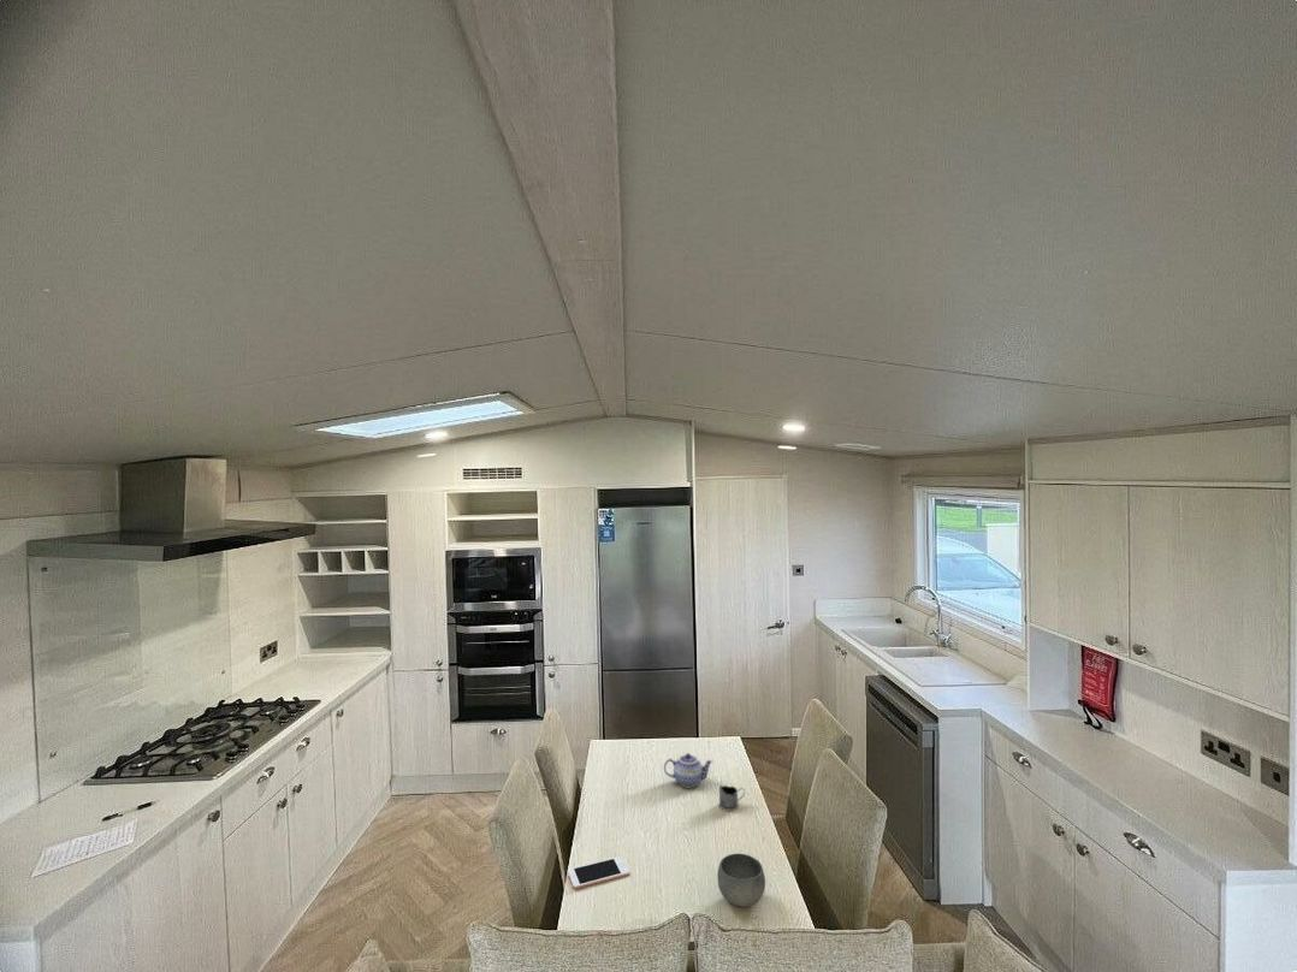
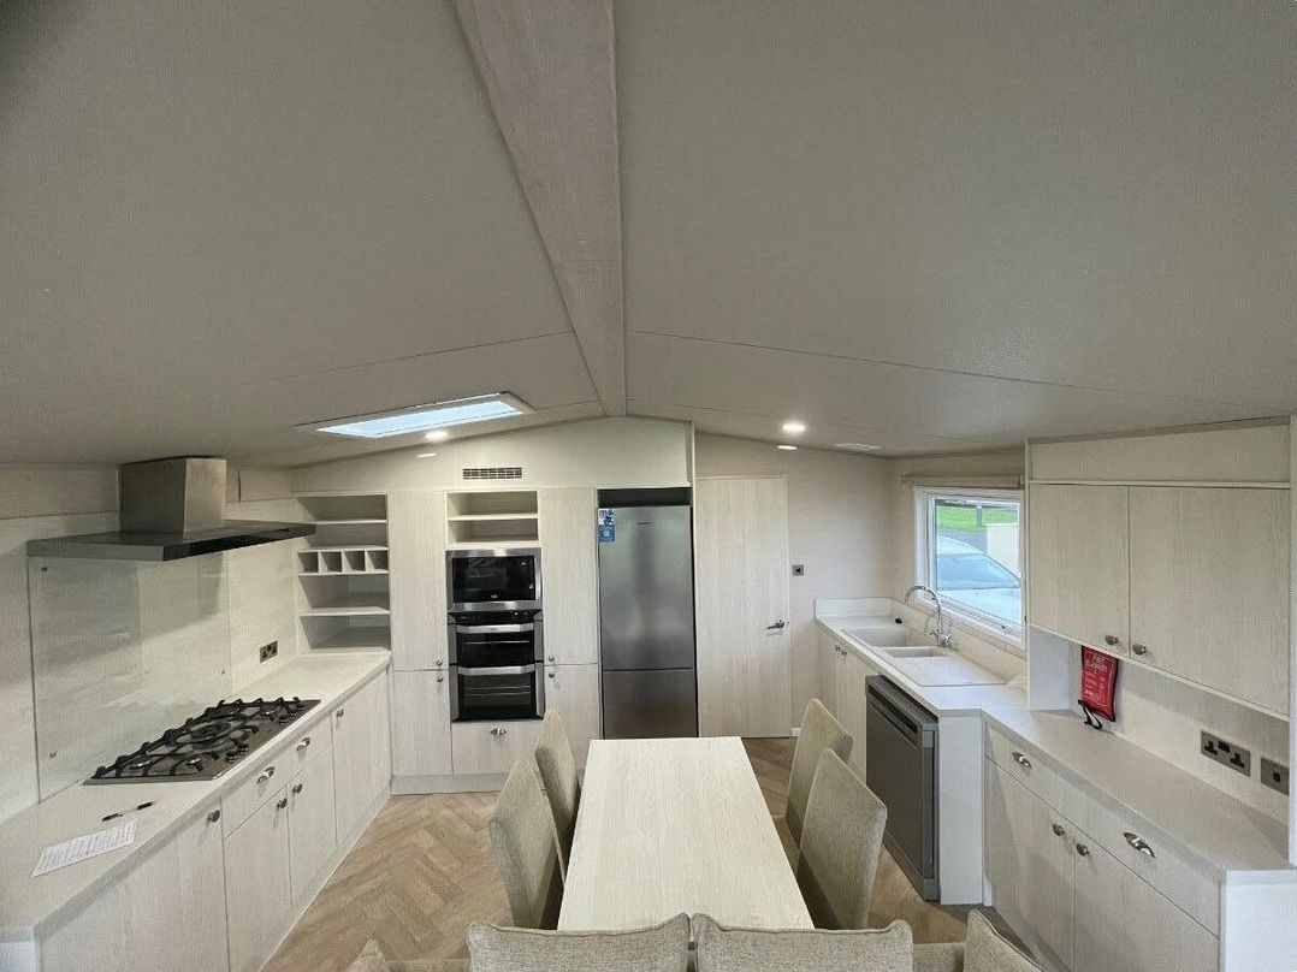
- bowl (741, 882)
- cell phone (598, 872)
- teapot (688, 767)
- tea glass holder (732, 795)
